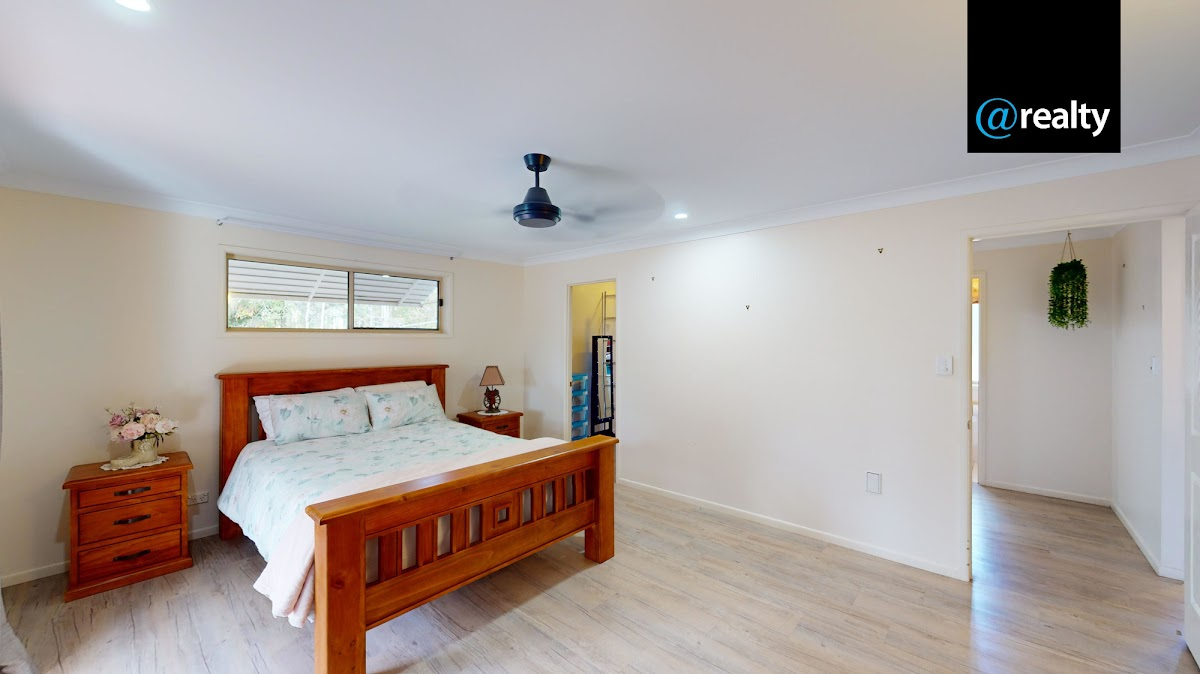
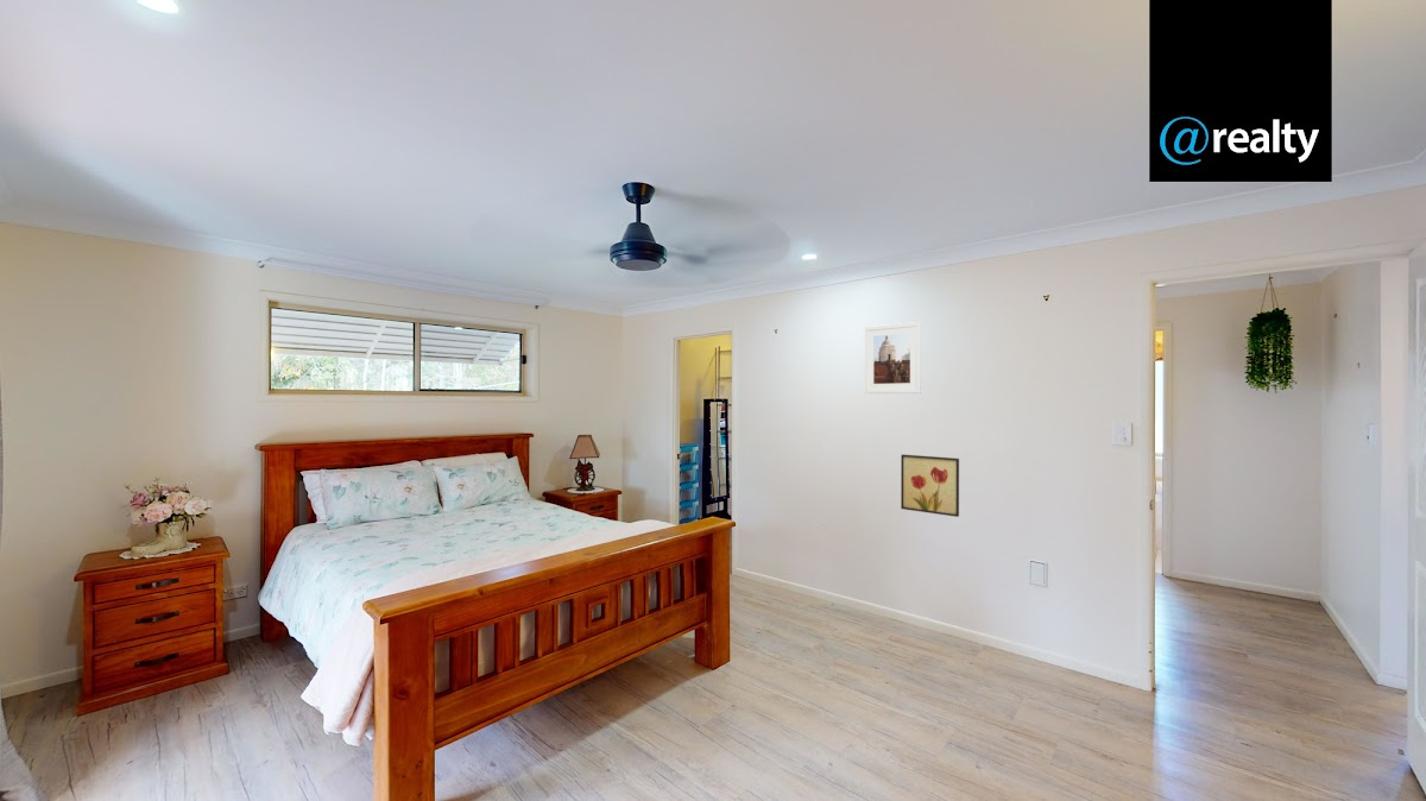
+ wall art (929, 484)
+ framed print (891, 359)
